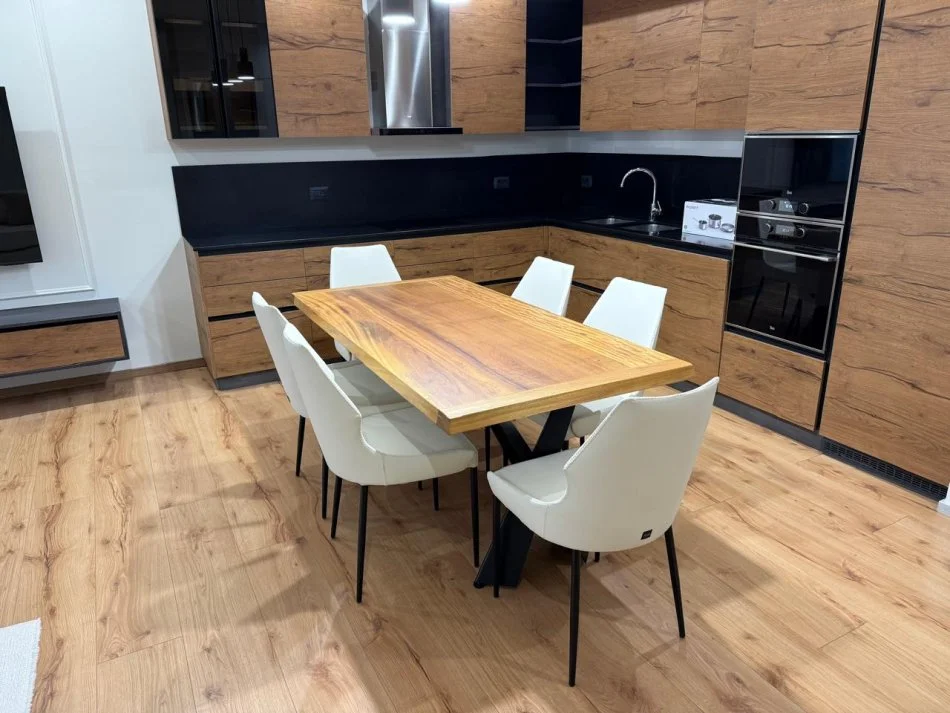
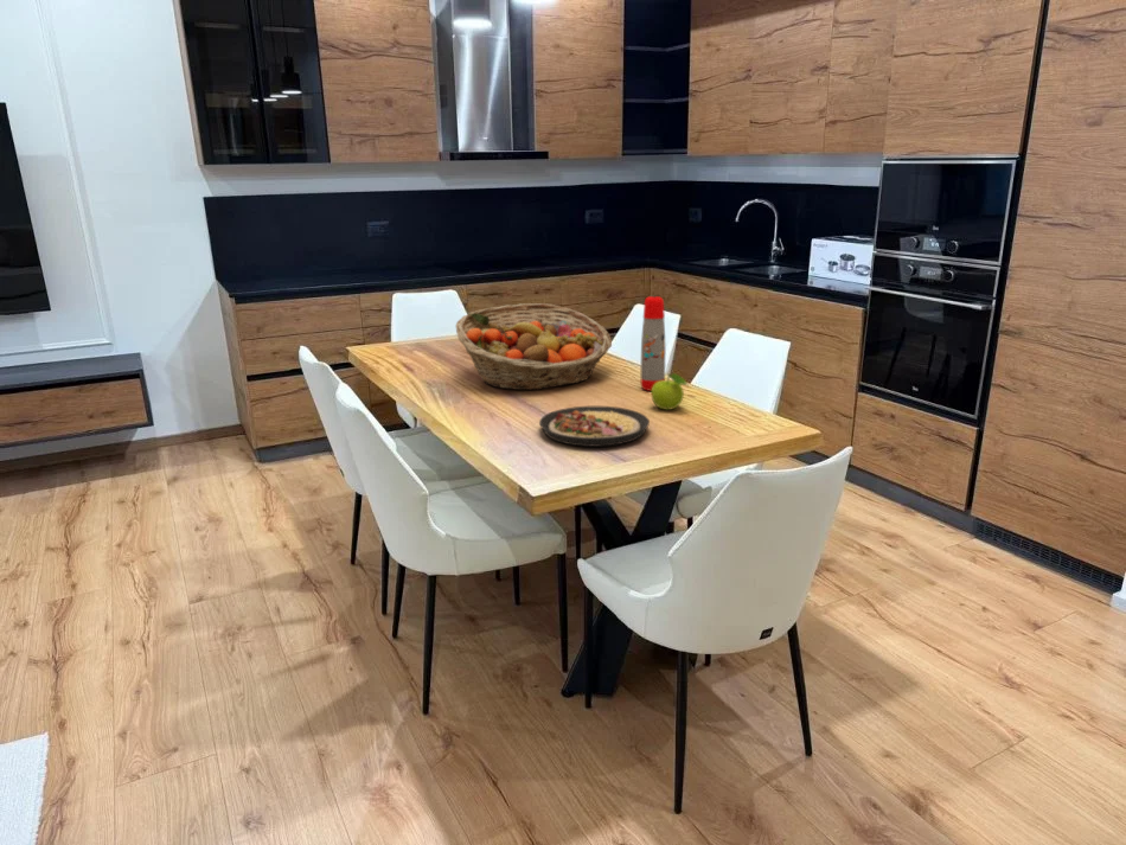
+ fruit basket (533, 345)
+ fruit (671, 391)
+ plate (594, 423)
+ water bottle (653, 343)
